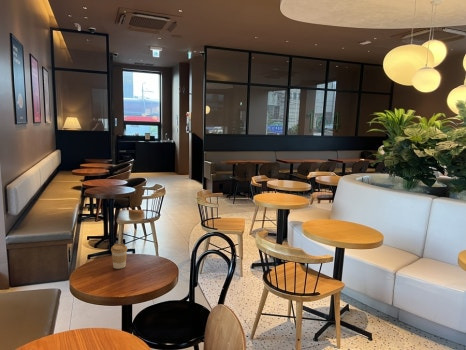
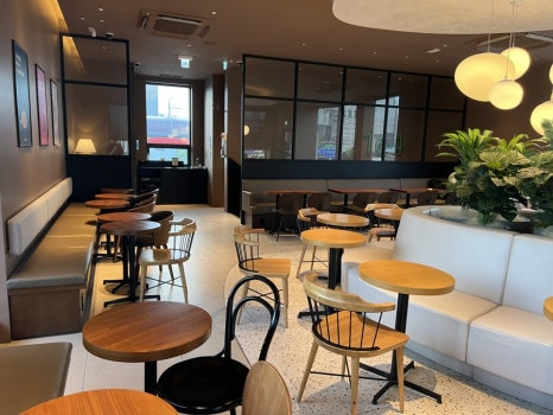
- coffee cup (119, 256)
